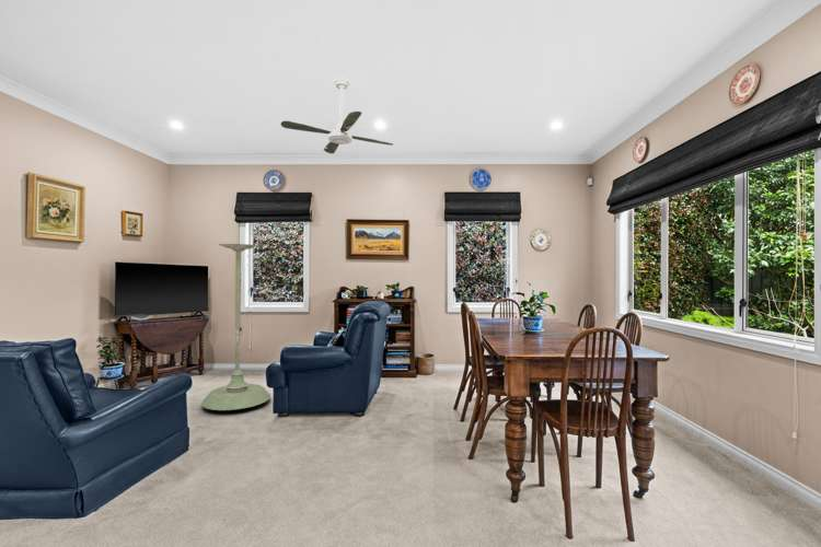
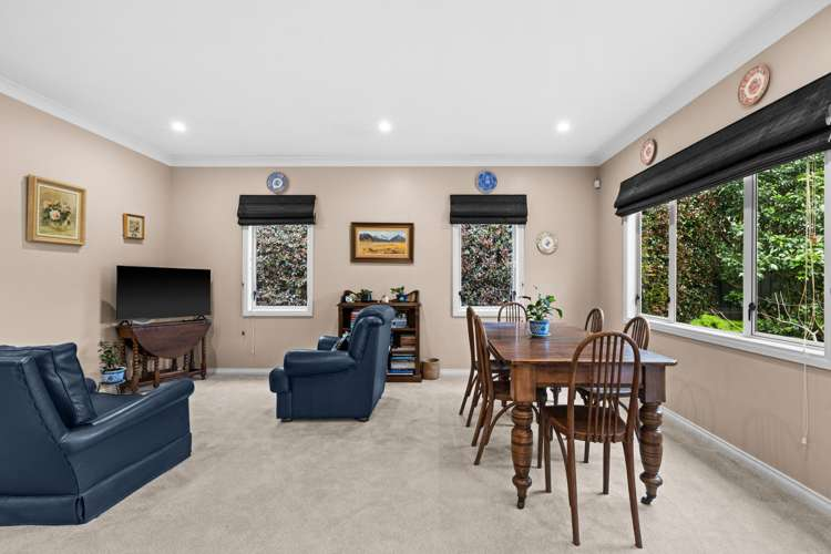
- ceiling fan (340, 110)
- plant stand (238, 325)
